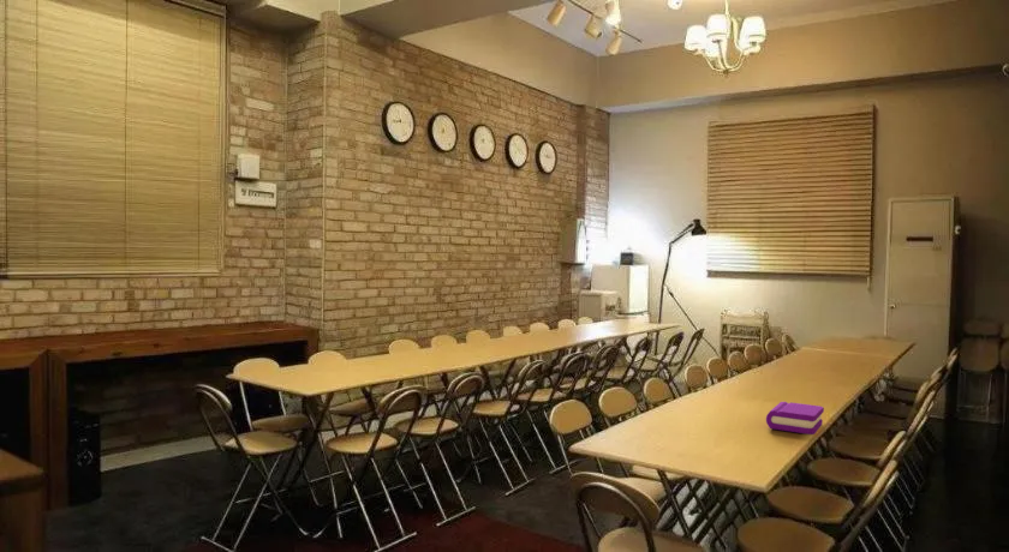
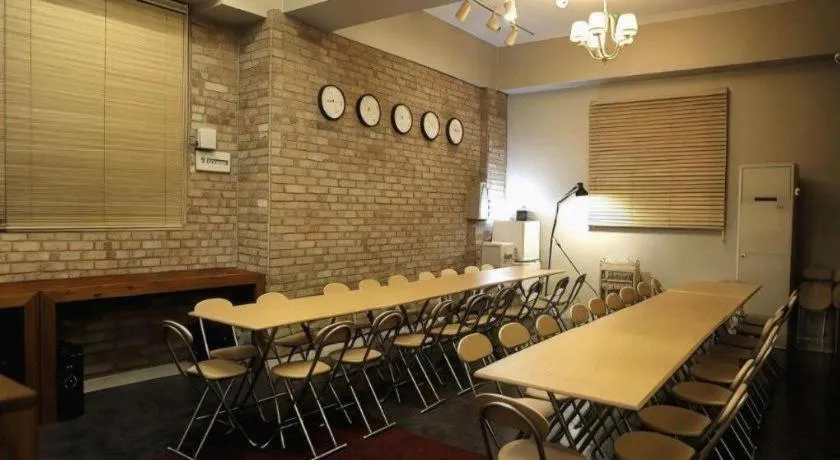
- book (794, 416)
